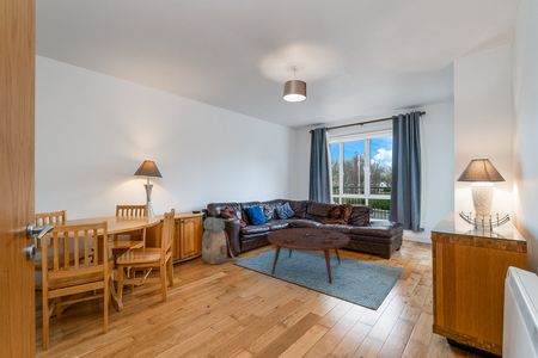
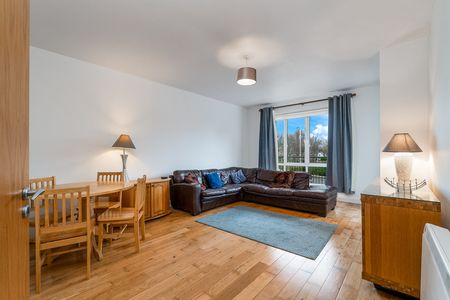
- backpack (216, 237)
- coffee table (307, 249)
